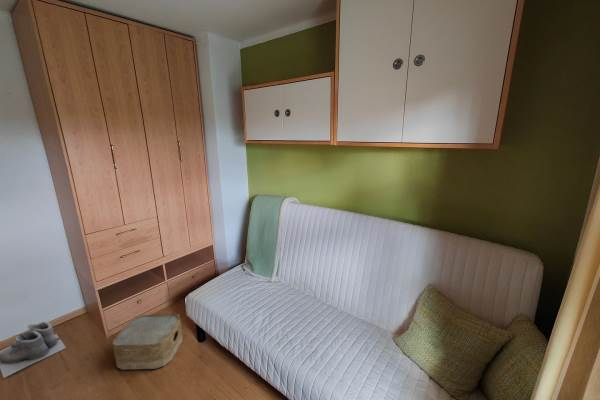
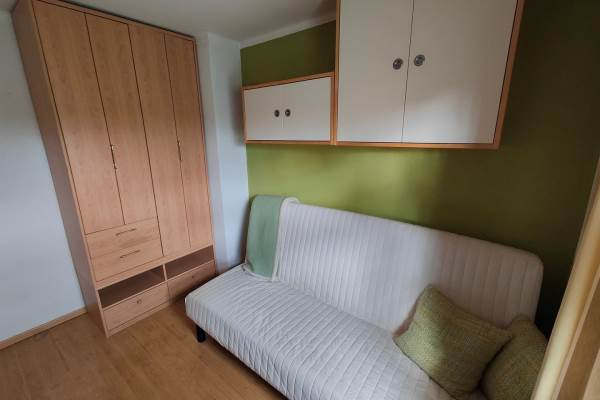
- boots (28, 339)
- woven basket (150, 338)
